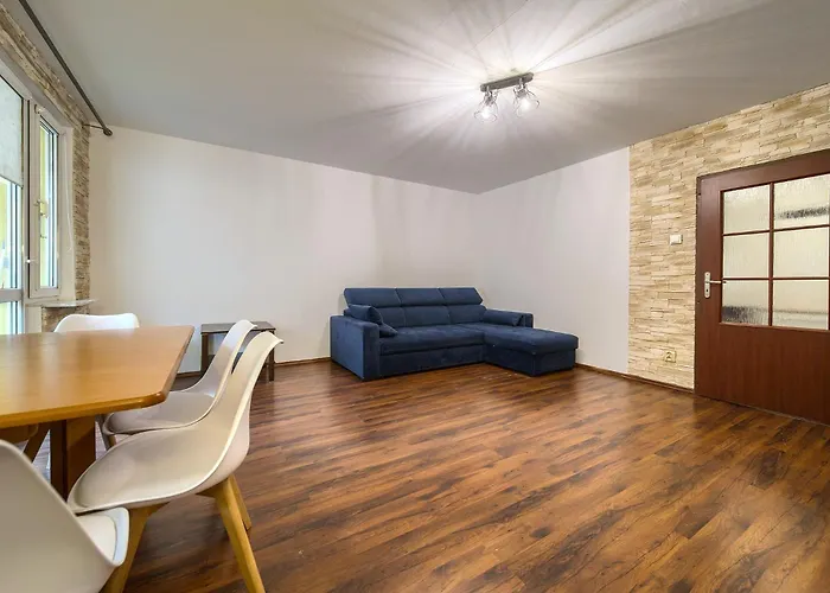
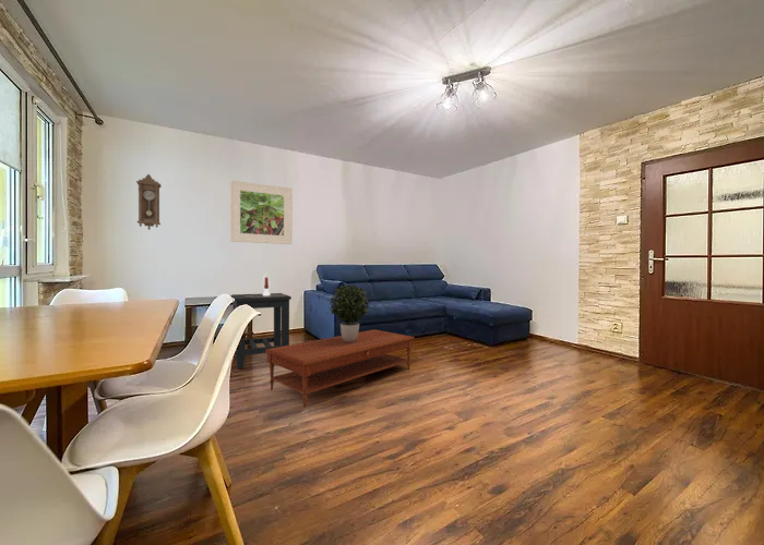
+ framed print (262, 214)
+ side table (260, 338)
+ potted plant (349, 312)
+ table lamp (266, 283)
+ pendulum clock (148, 202)
+ coffee table (346, 361)
